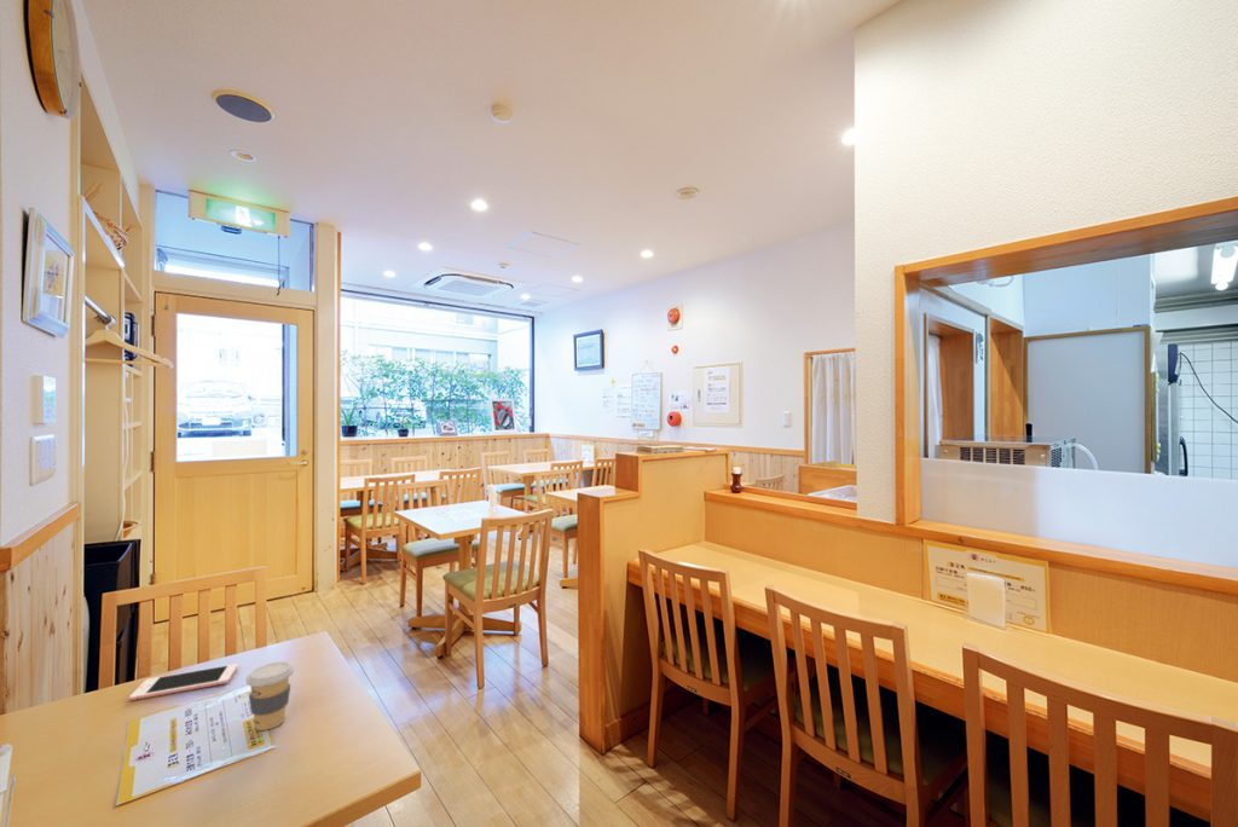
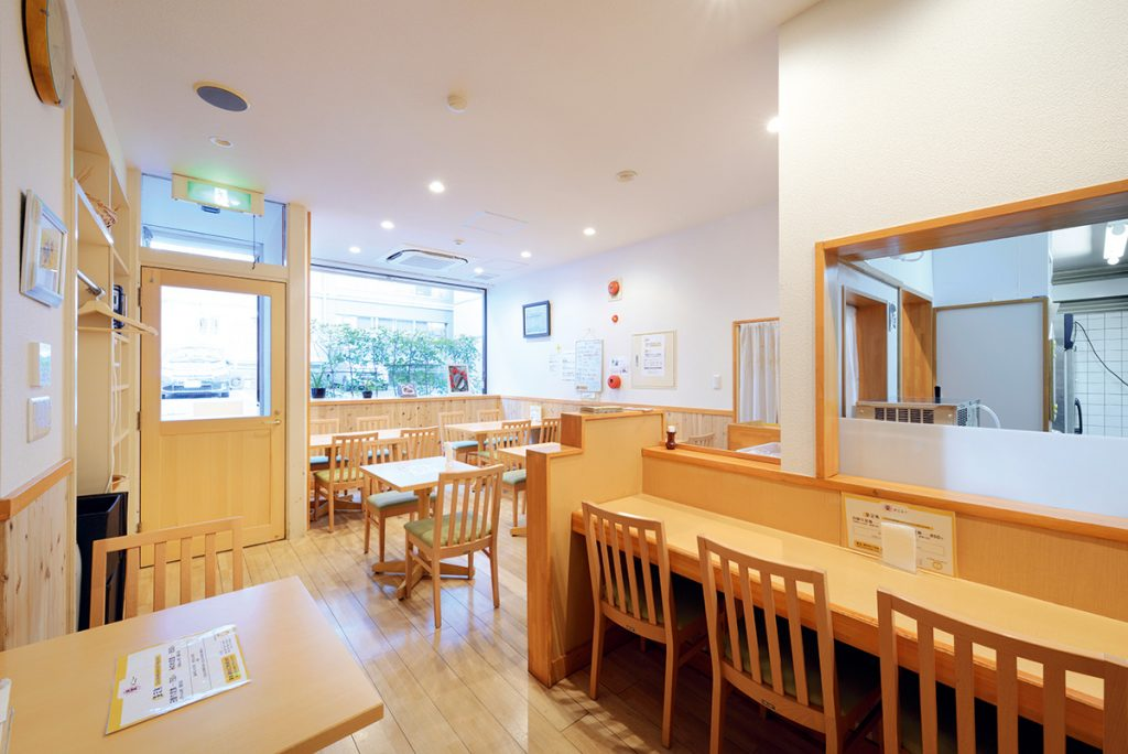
- coffee cup (270, 695)
- cell phone (186, 681)
